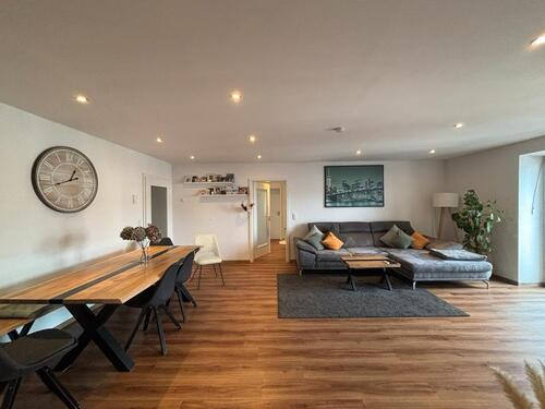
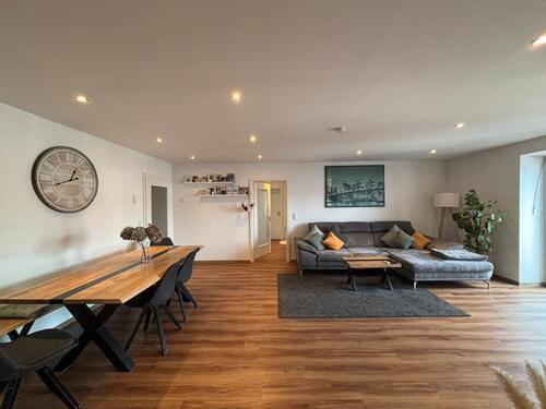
- dining chair (207, 258)
